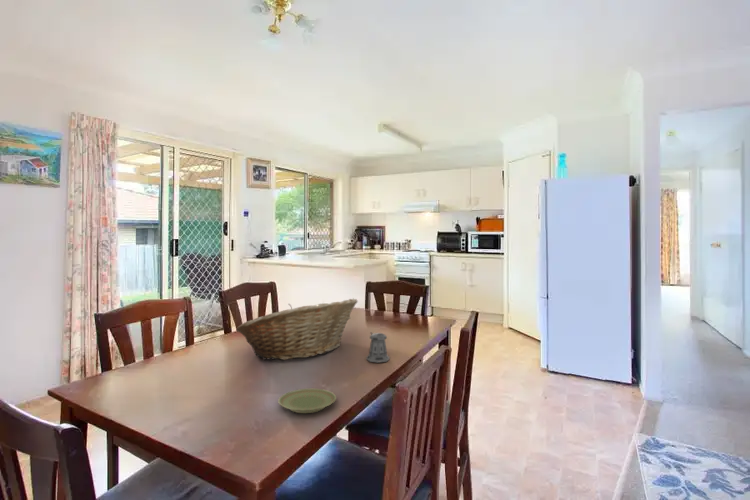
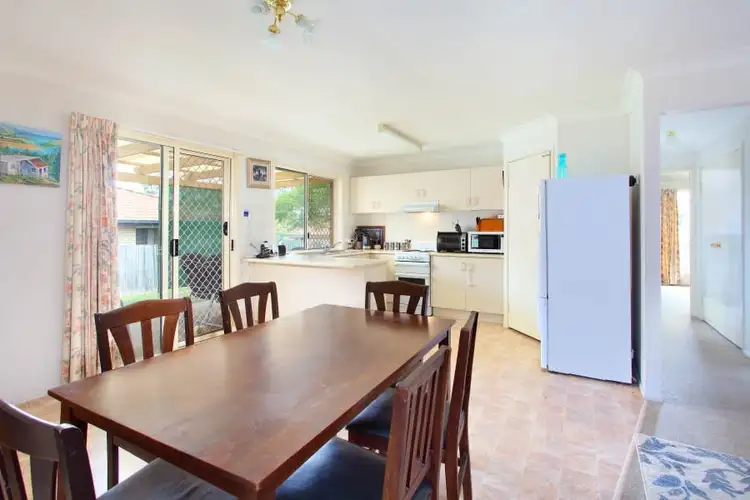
- plate (307, 401)
- pepper shaker (377, 345)
- fruit basket (301, 324)
